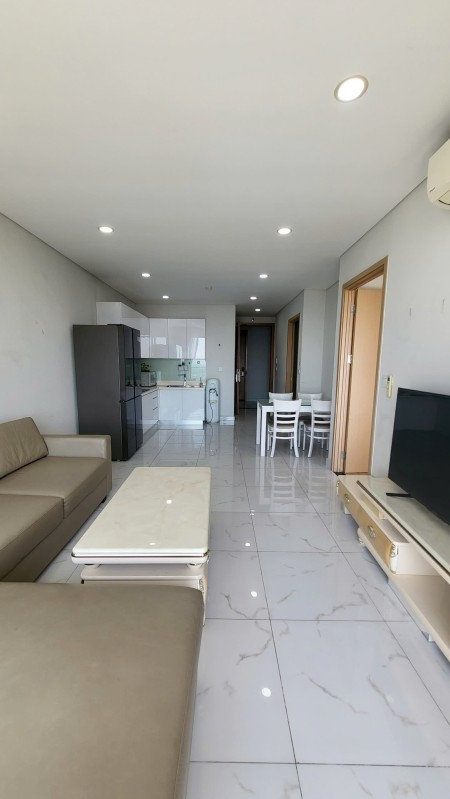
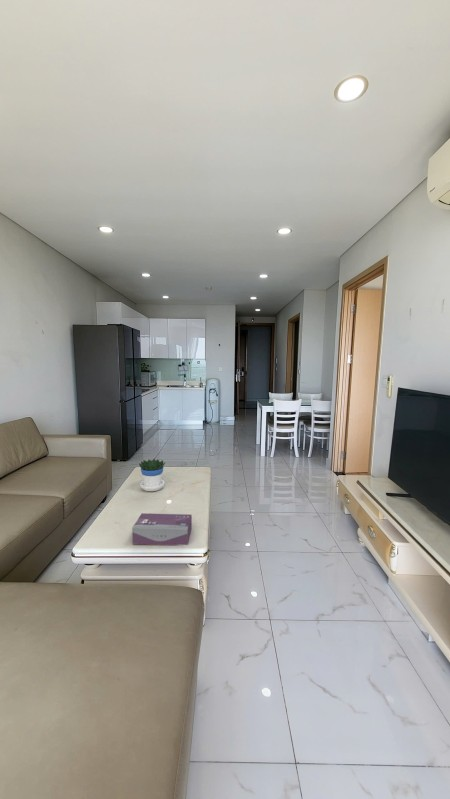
+ tissue box (163, 527)
+ flowerpot (152, 475)
